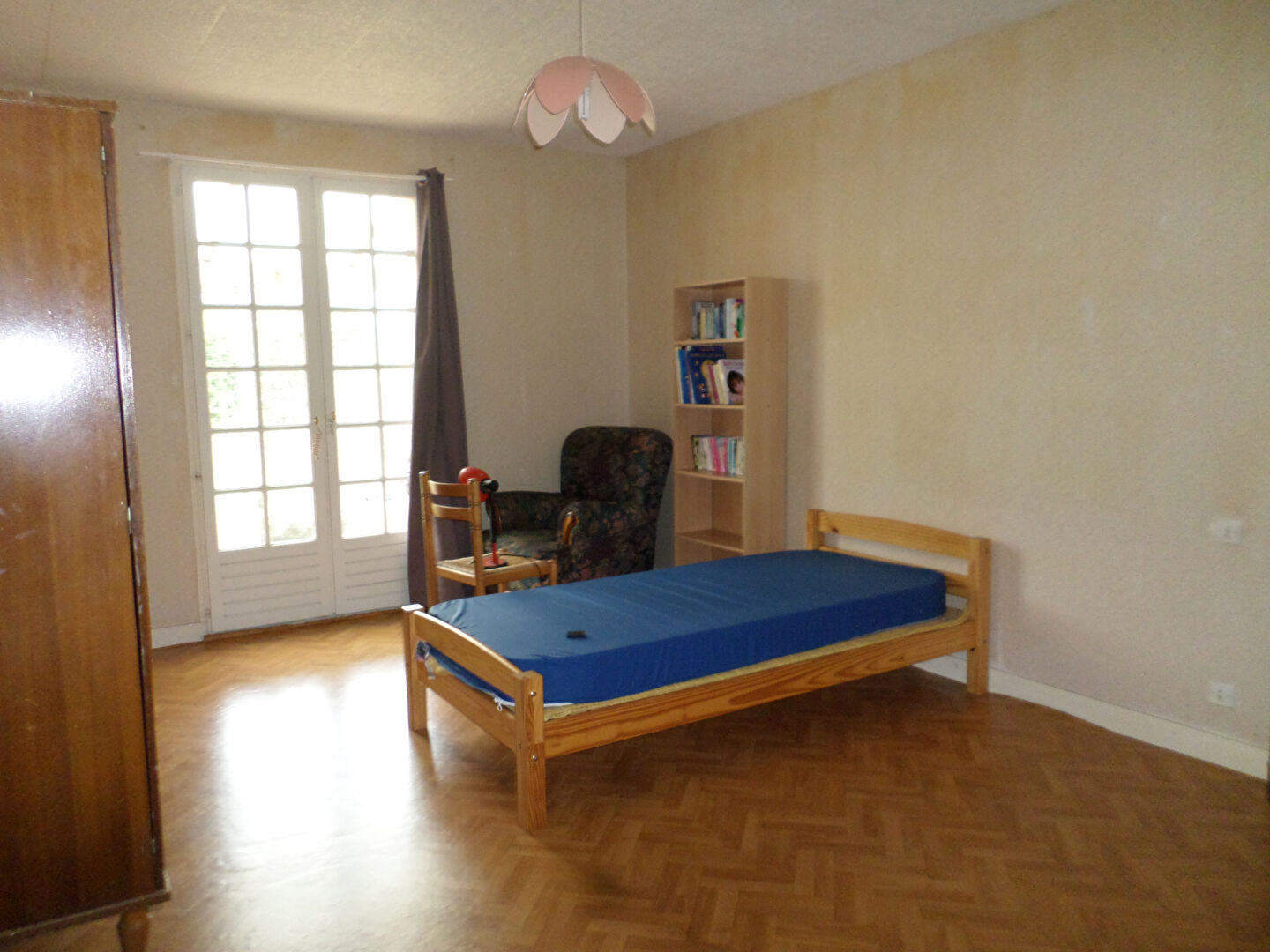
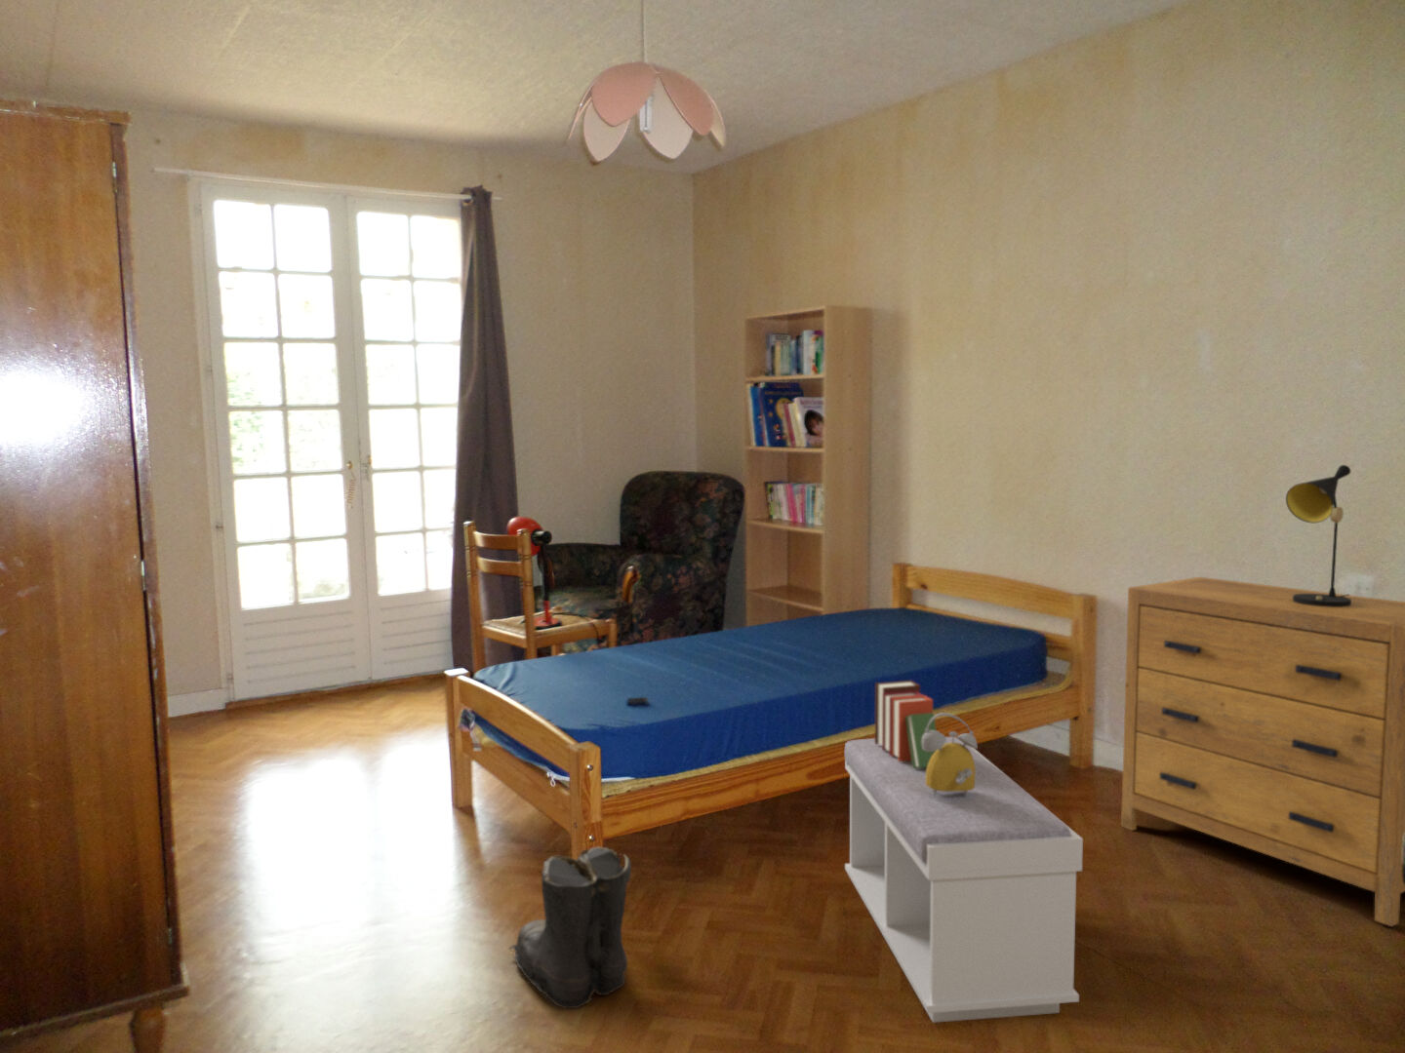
+ alarm clock (951, 755)
+ table lamp (1334, 533)
+ bench (945, 859)
+ dresser (1280, 728)
+ books (912, 724)
+ boots (573, 909)
